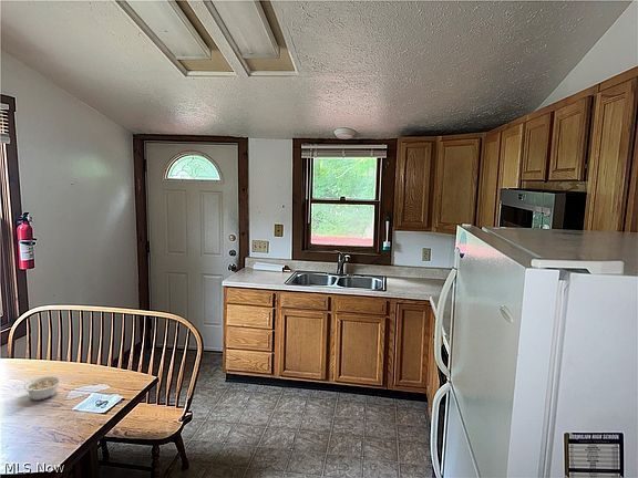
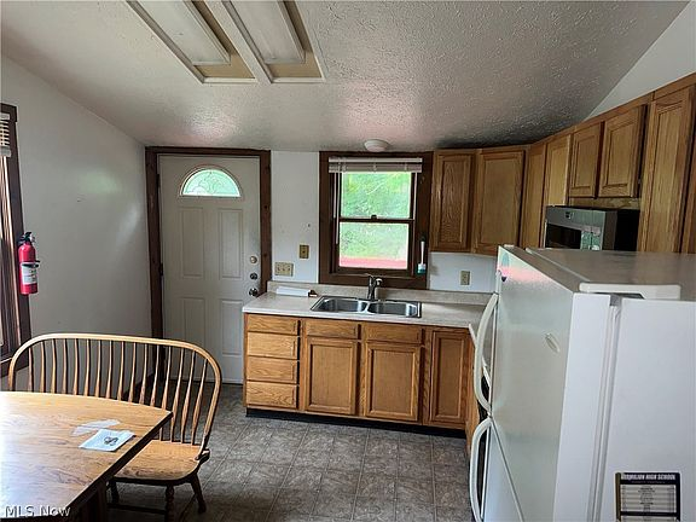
- legume (43, 387)
